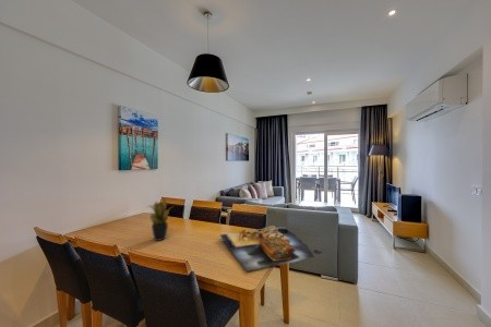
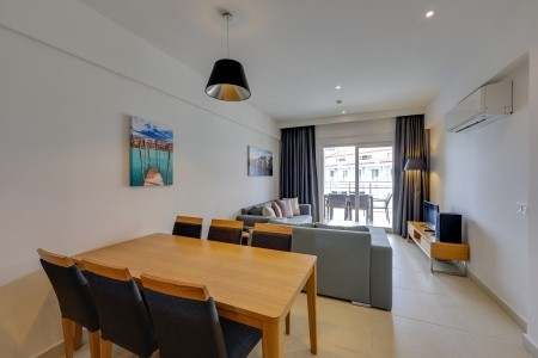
- food platter (268, 238)
- potted plant (158, 217)
